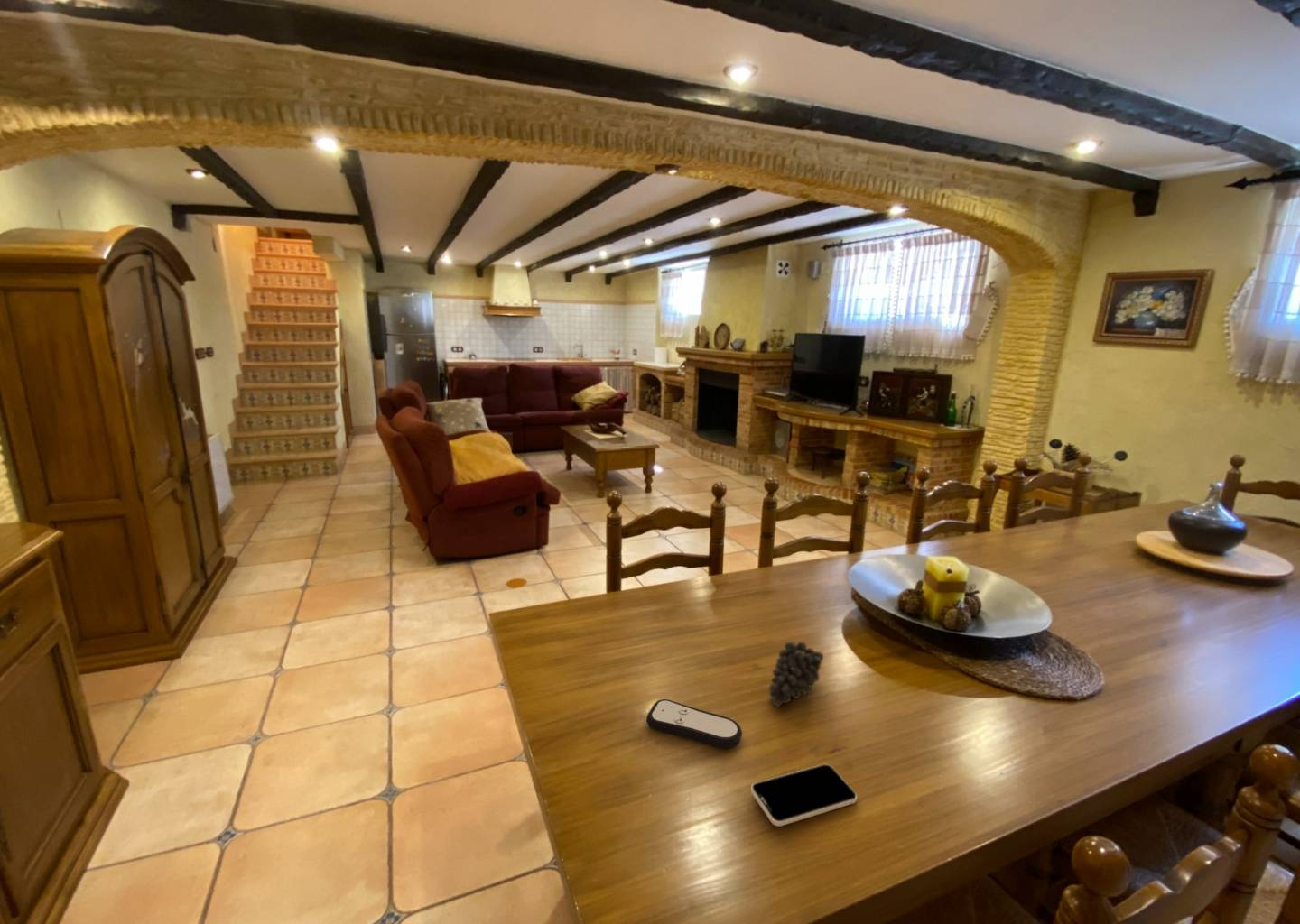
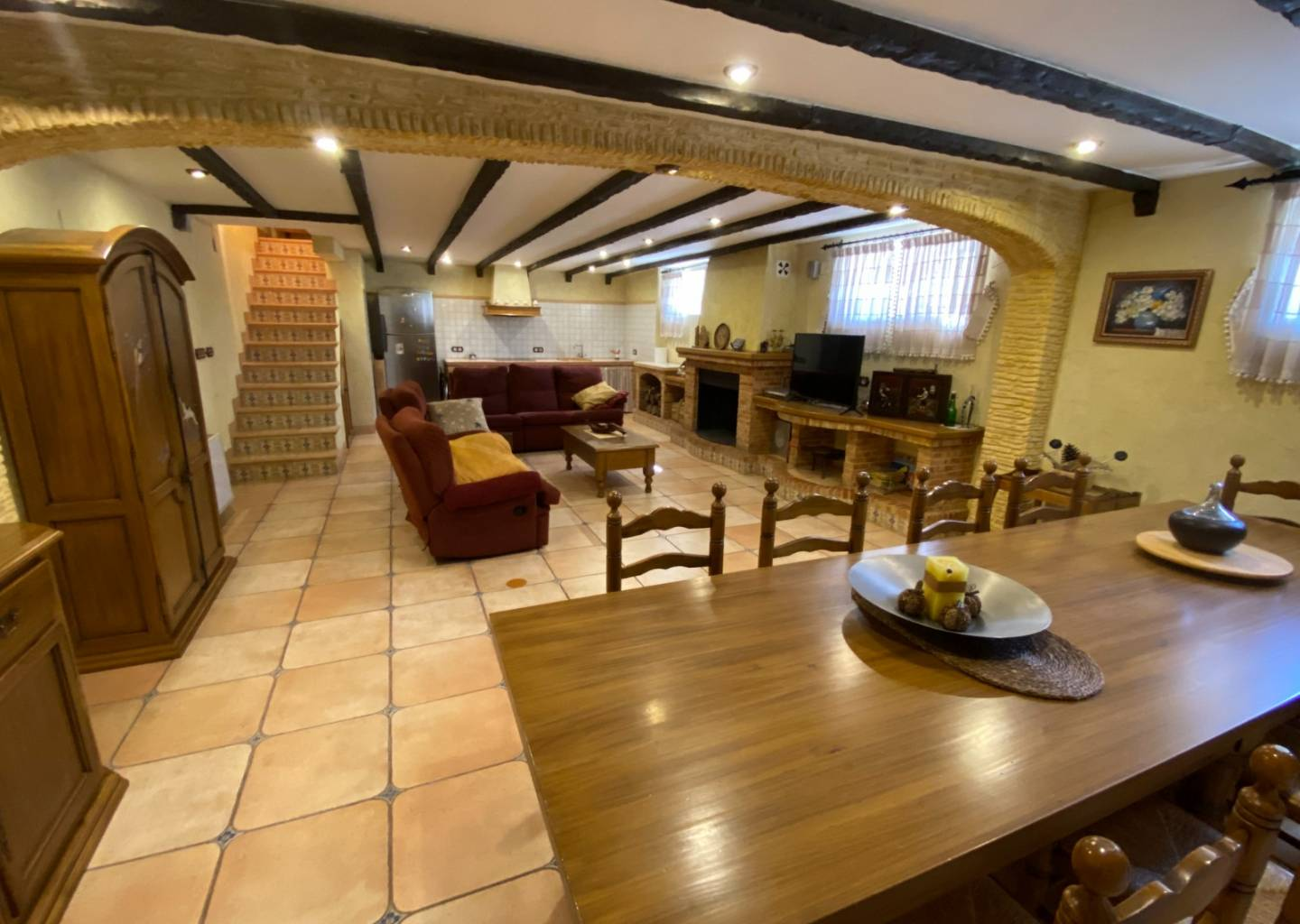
- smartphone (803, 793)
- fruit (791, 668)
- remote control (693, 723)
